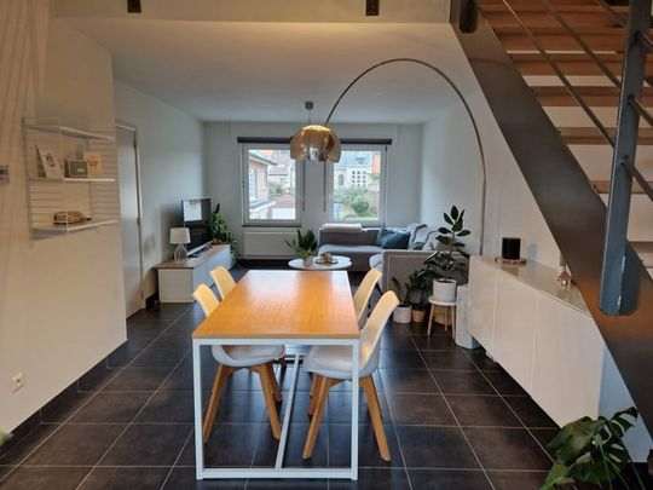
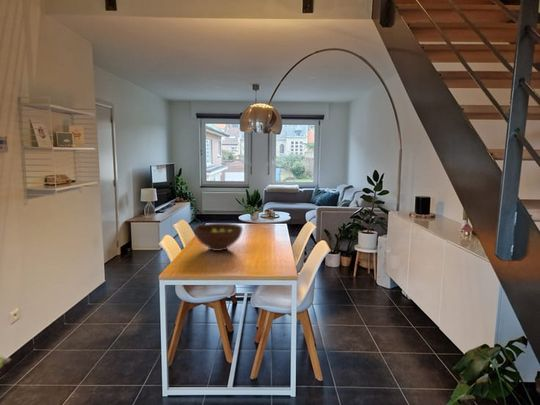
+ fruit bowl (218, 238)
